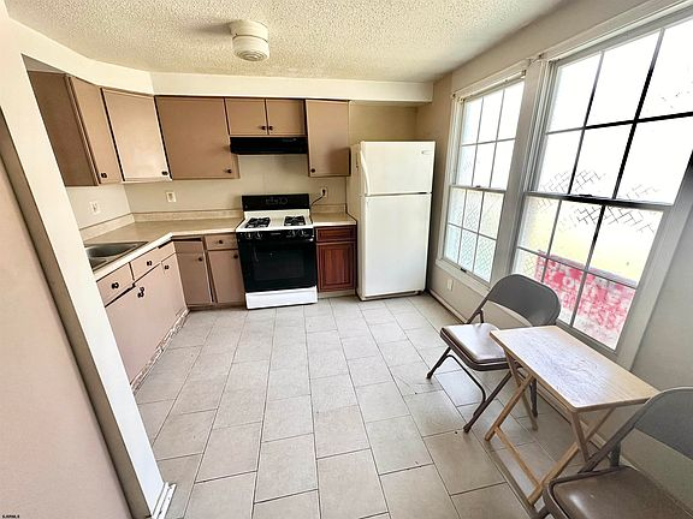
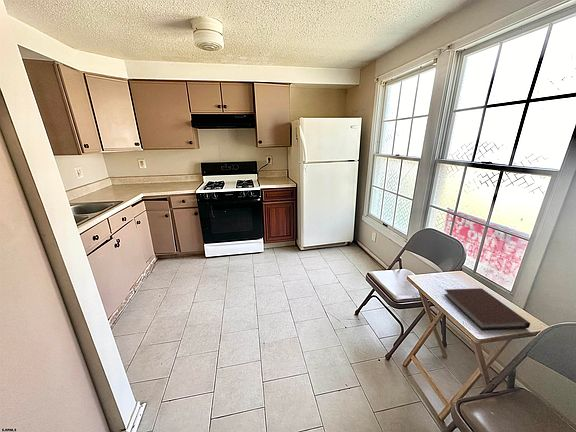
+ notebook (482, 307)
